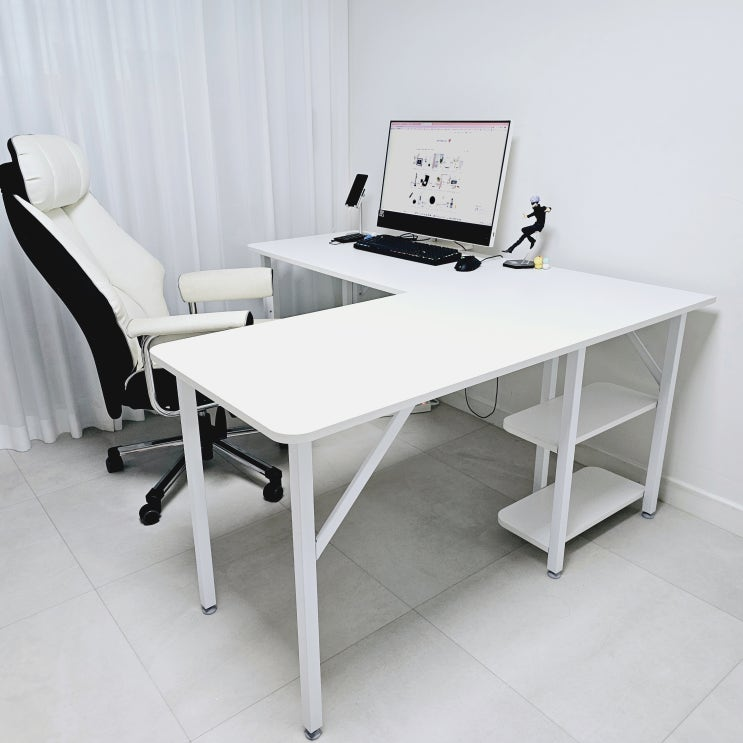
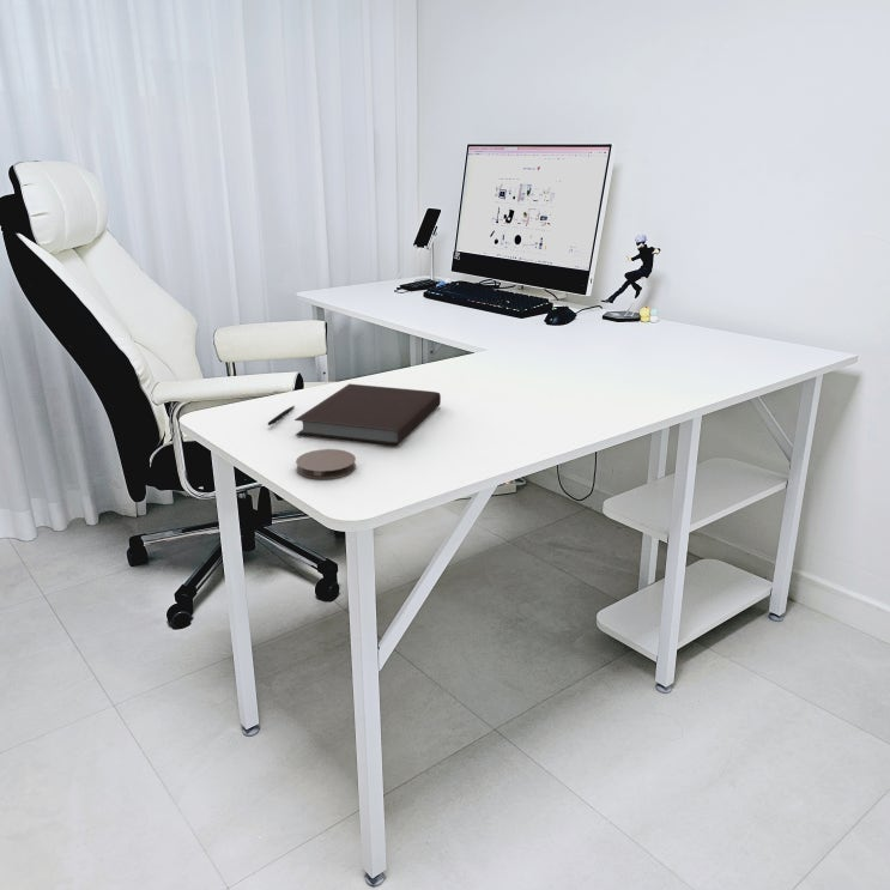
+ notebook (371, 412)
+ pen (283, 413)
+ coaster (326, 462)
